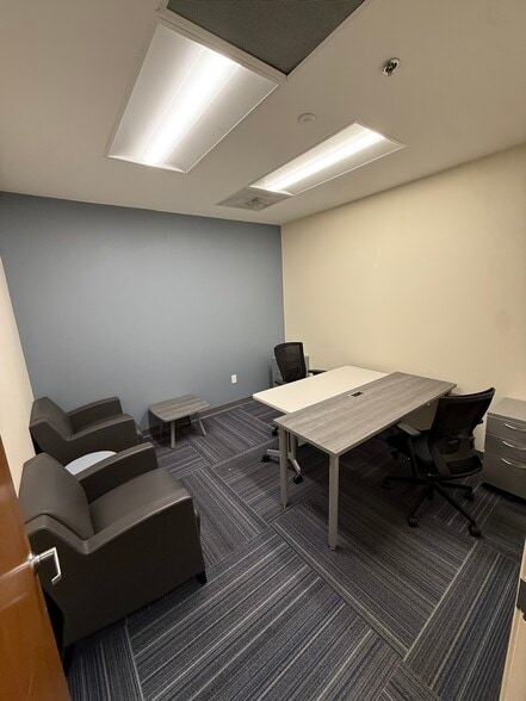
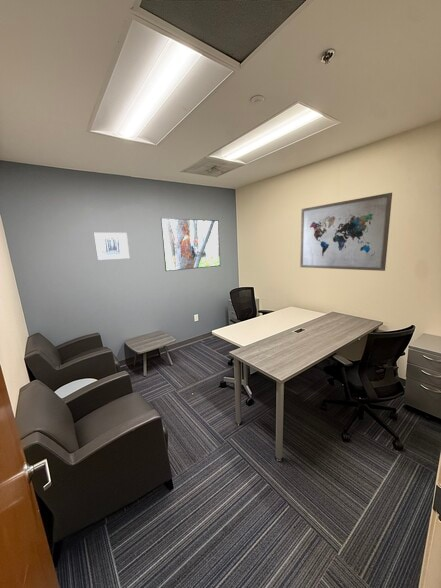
+ wall art (338, 236)
+ wall art (112, 246)
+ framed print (193, 244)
